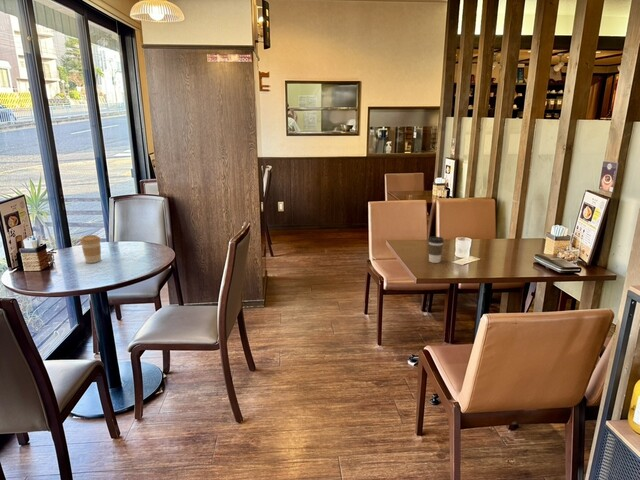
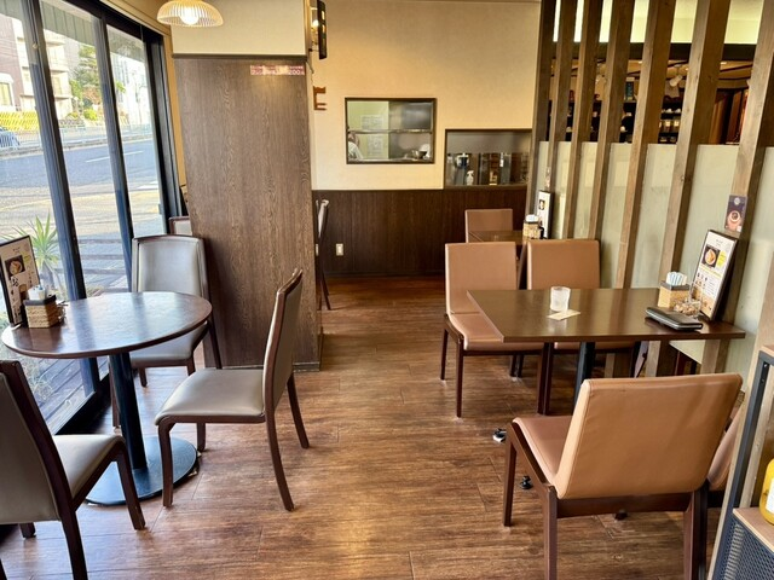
- coffee cup (91, 248)
- coffee cup (435, 249)
